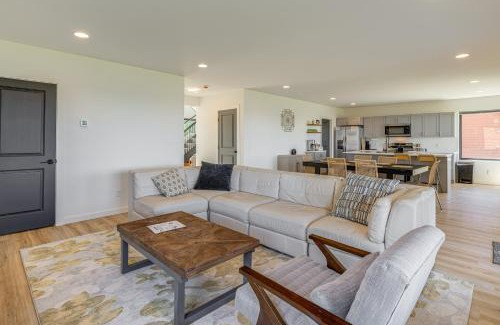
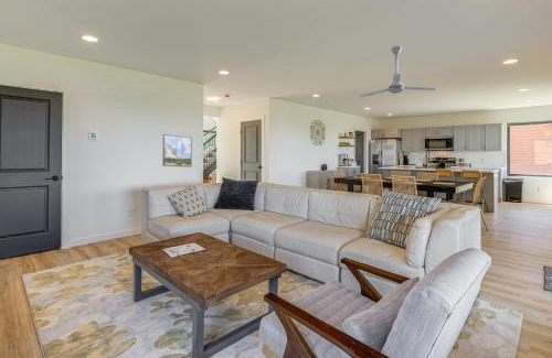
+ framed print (178, 151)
+ ceiling fan (396, 66)
